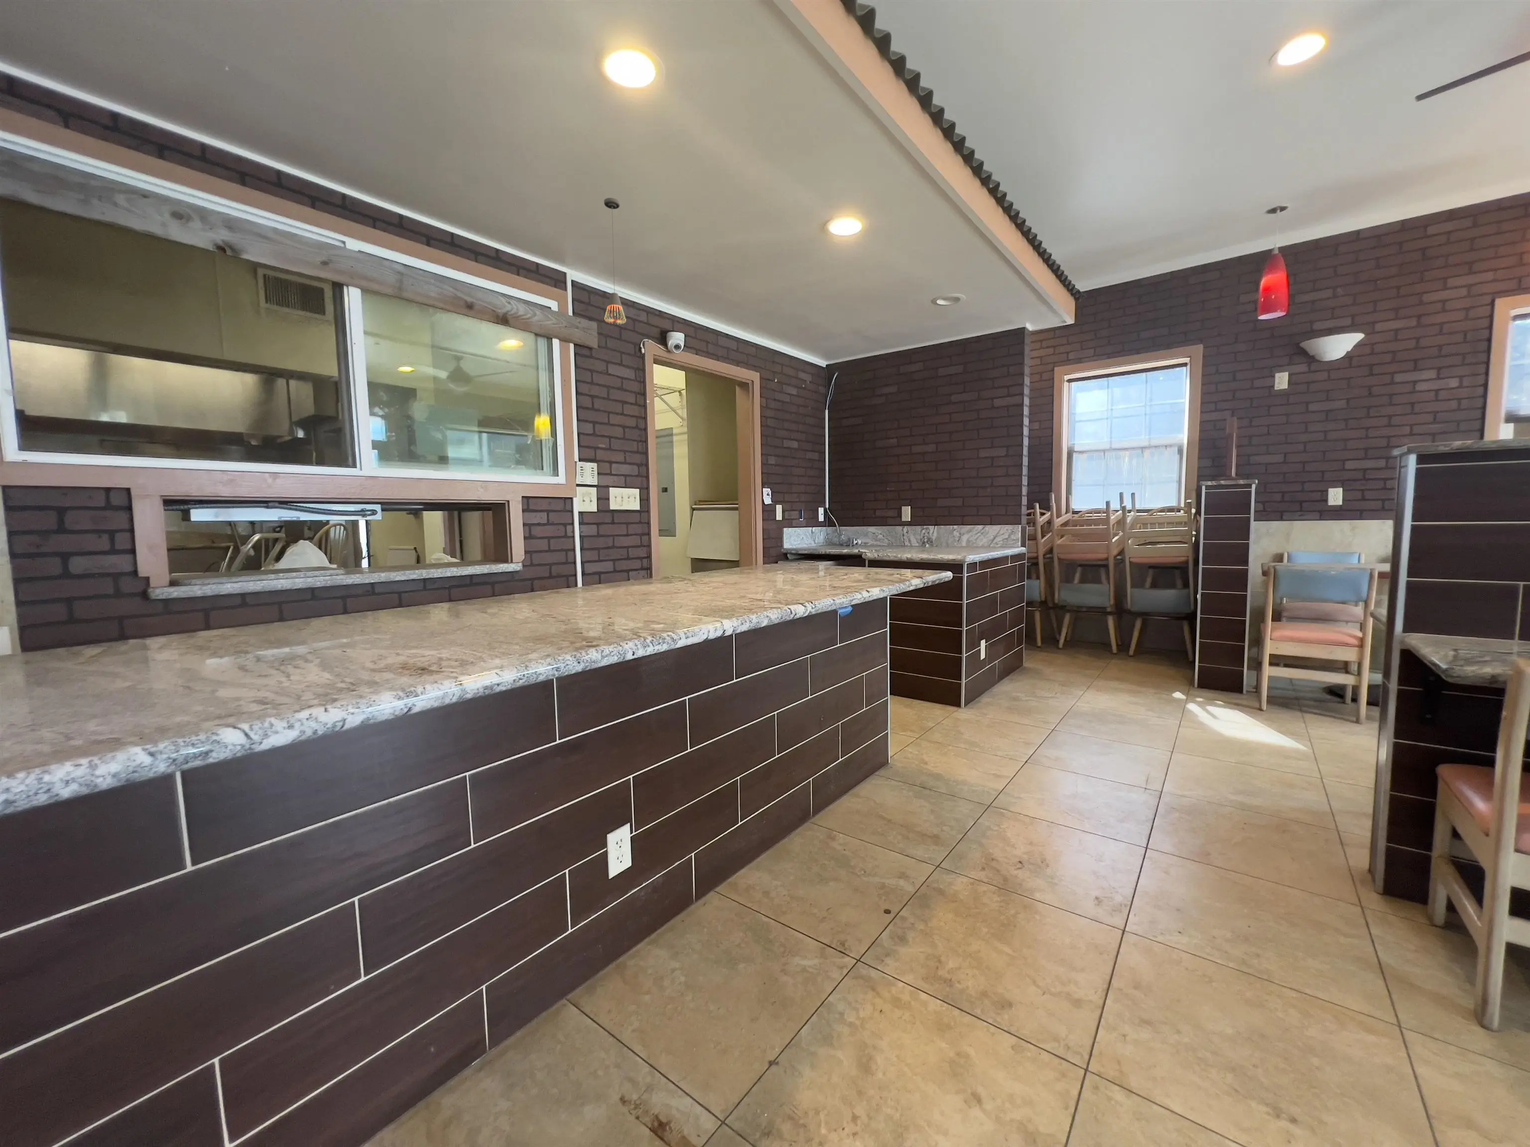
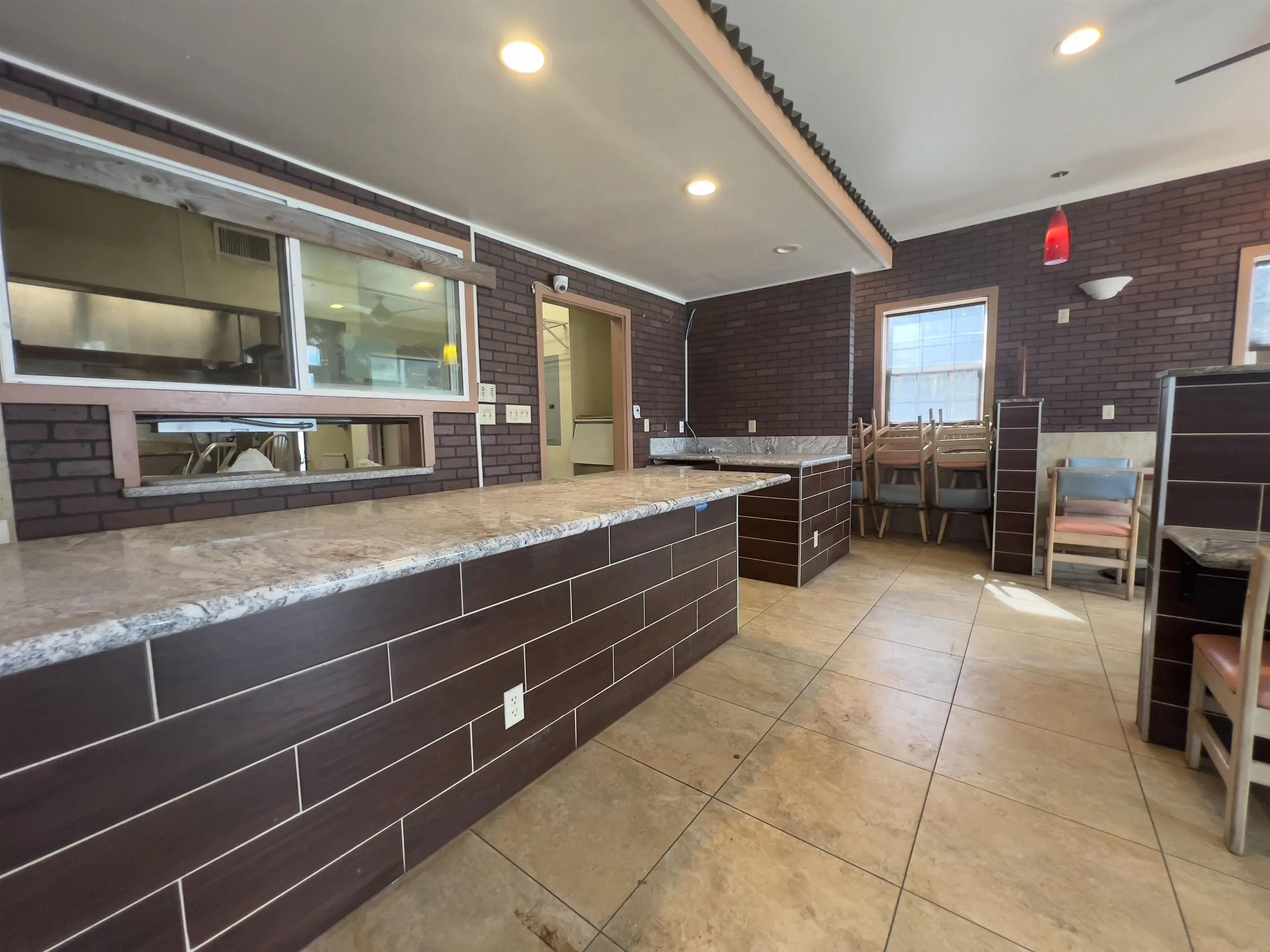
- pendant light (613, 261)
